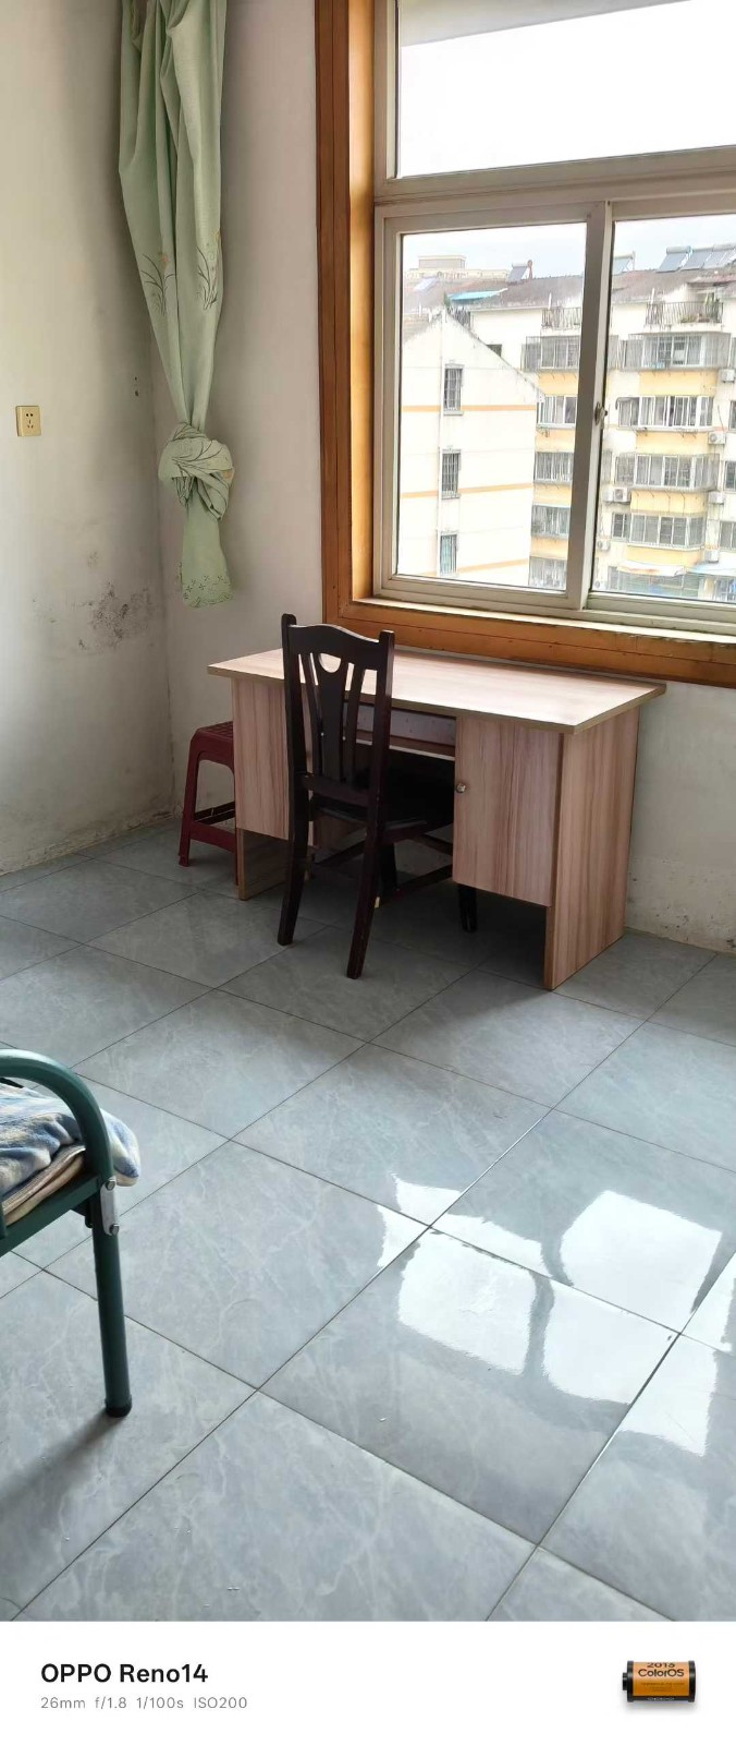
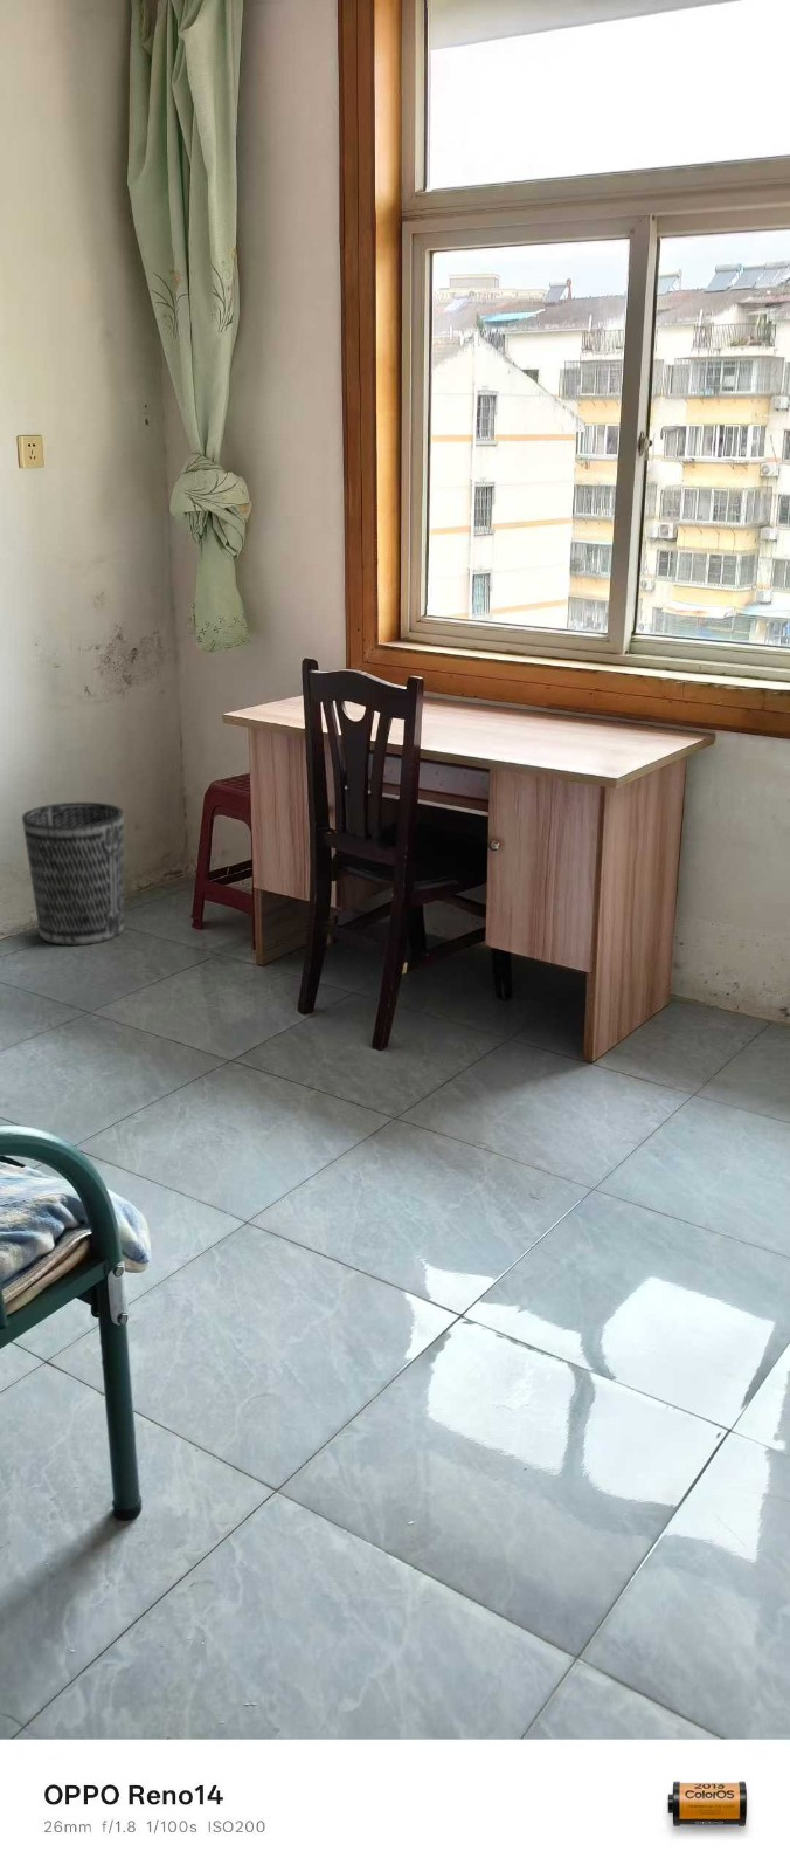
+ wastebasket (78, 873)
